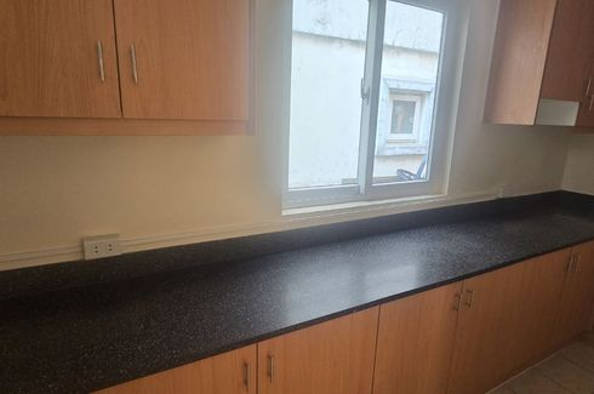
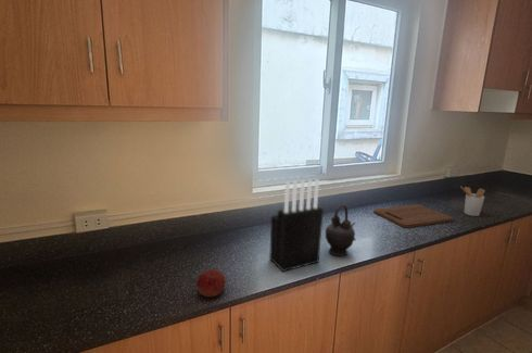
+ knife block (294, 220)
+ teapot (342, 228)
+ fruit (211, 281)
+ utensil holder (469, 200)
+ cutting board (411, 214)
